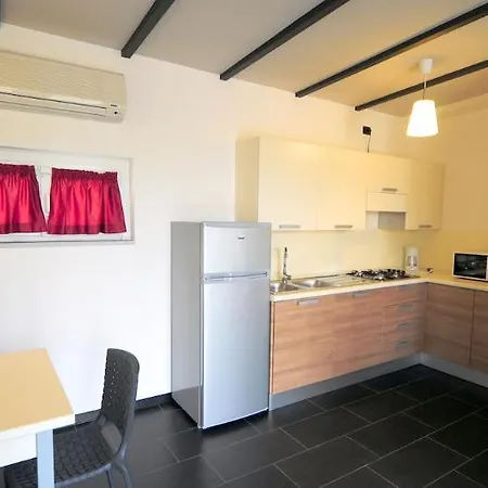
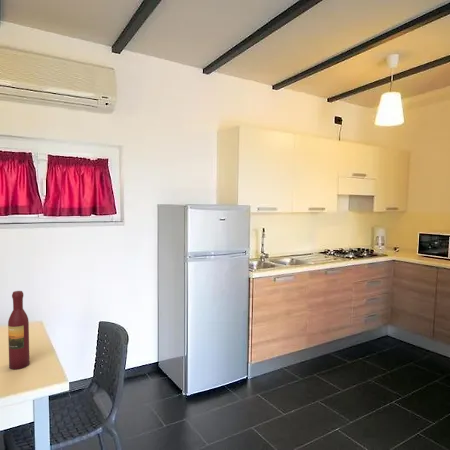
+ wine bottle (18, 328)
